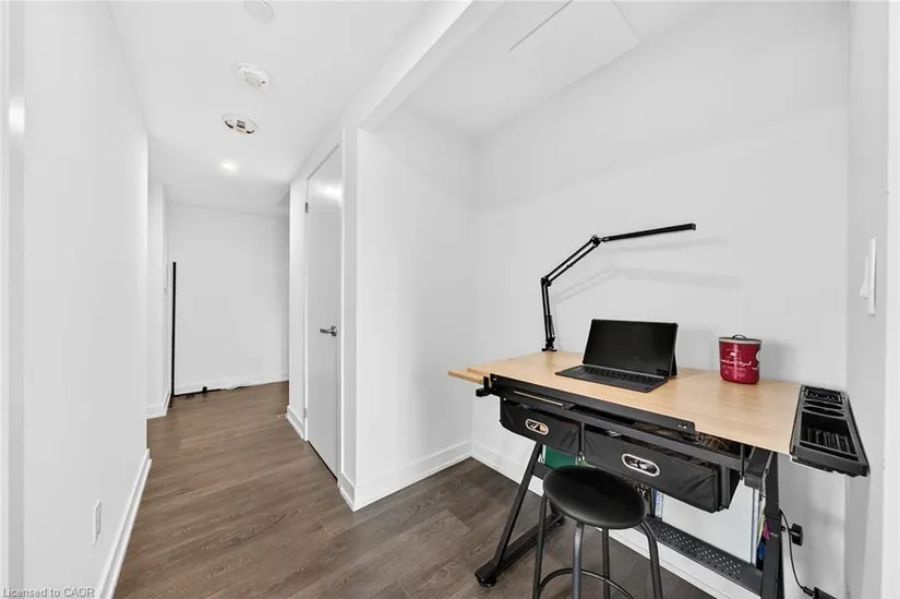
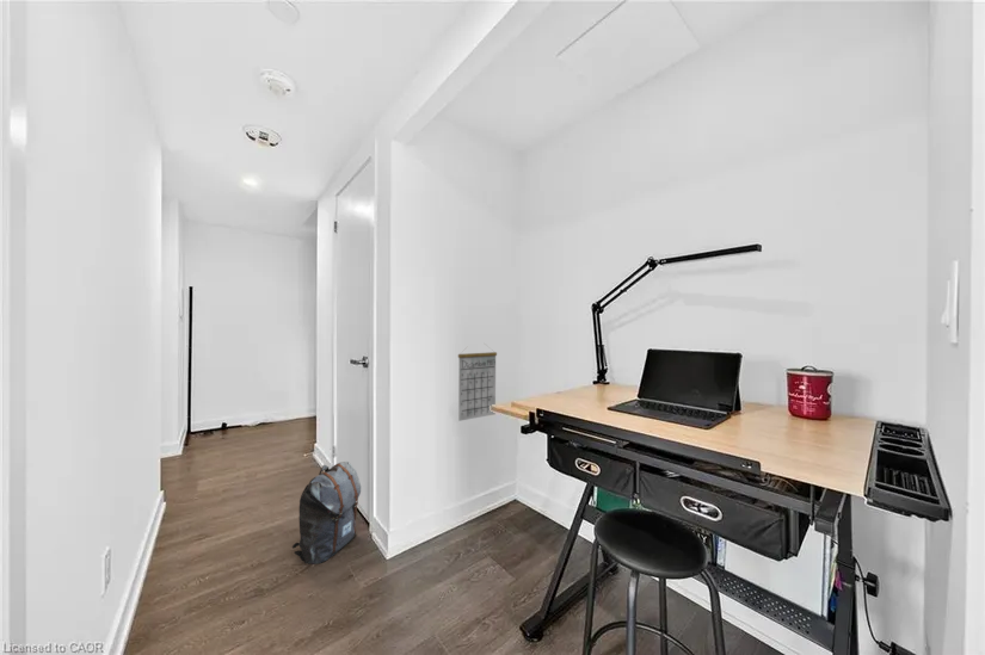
+ backpack (327, 505)
+ calendar (478, 377)
